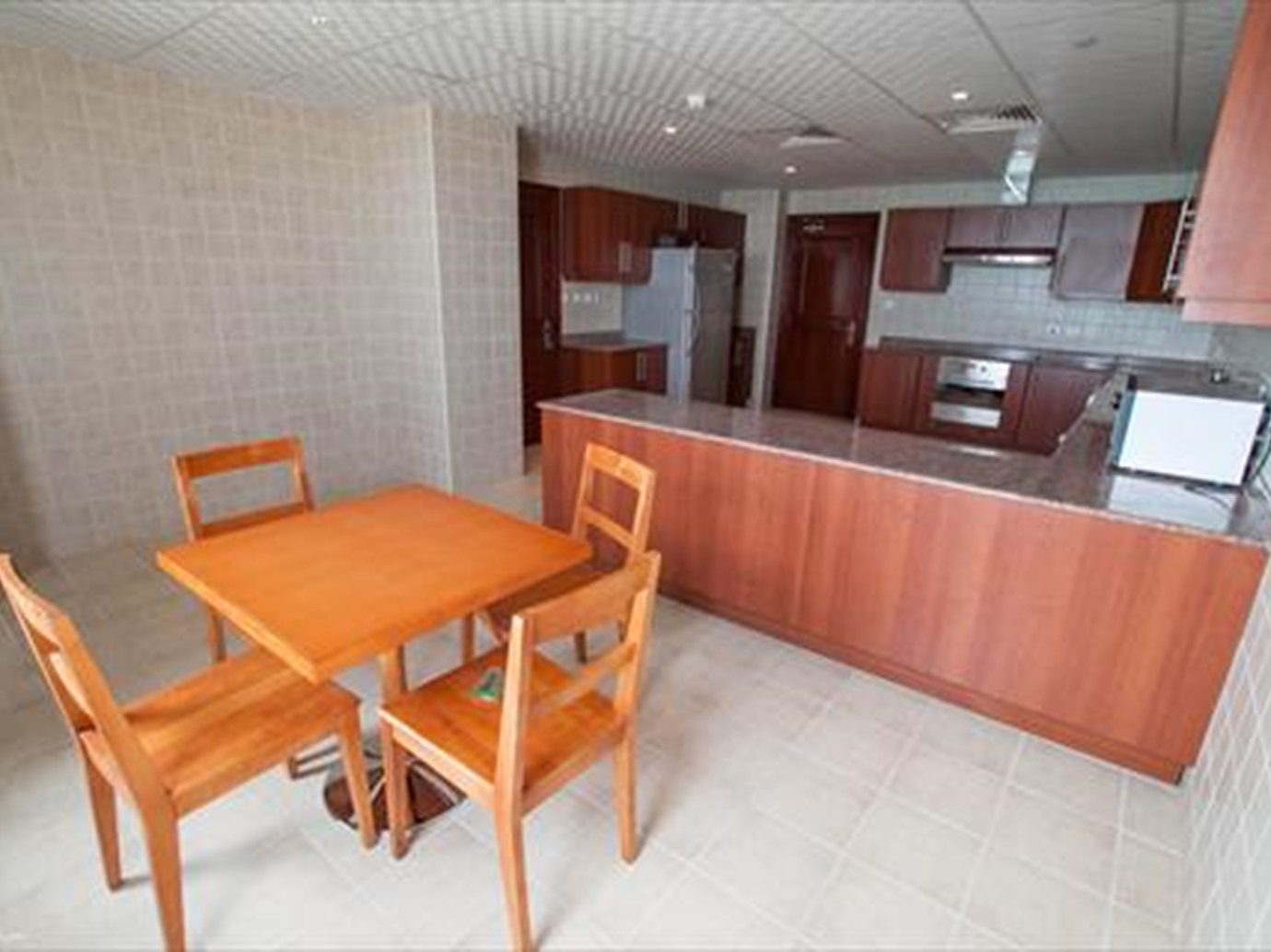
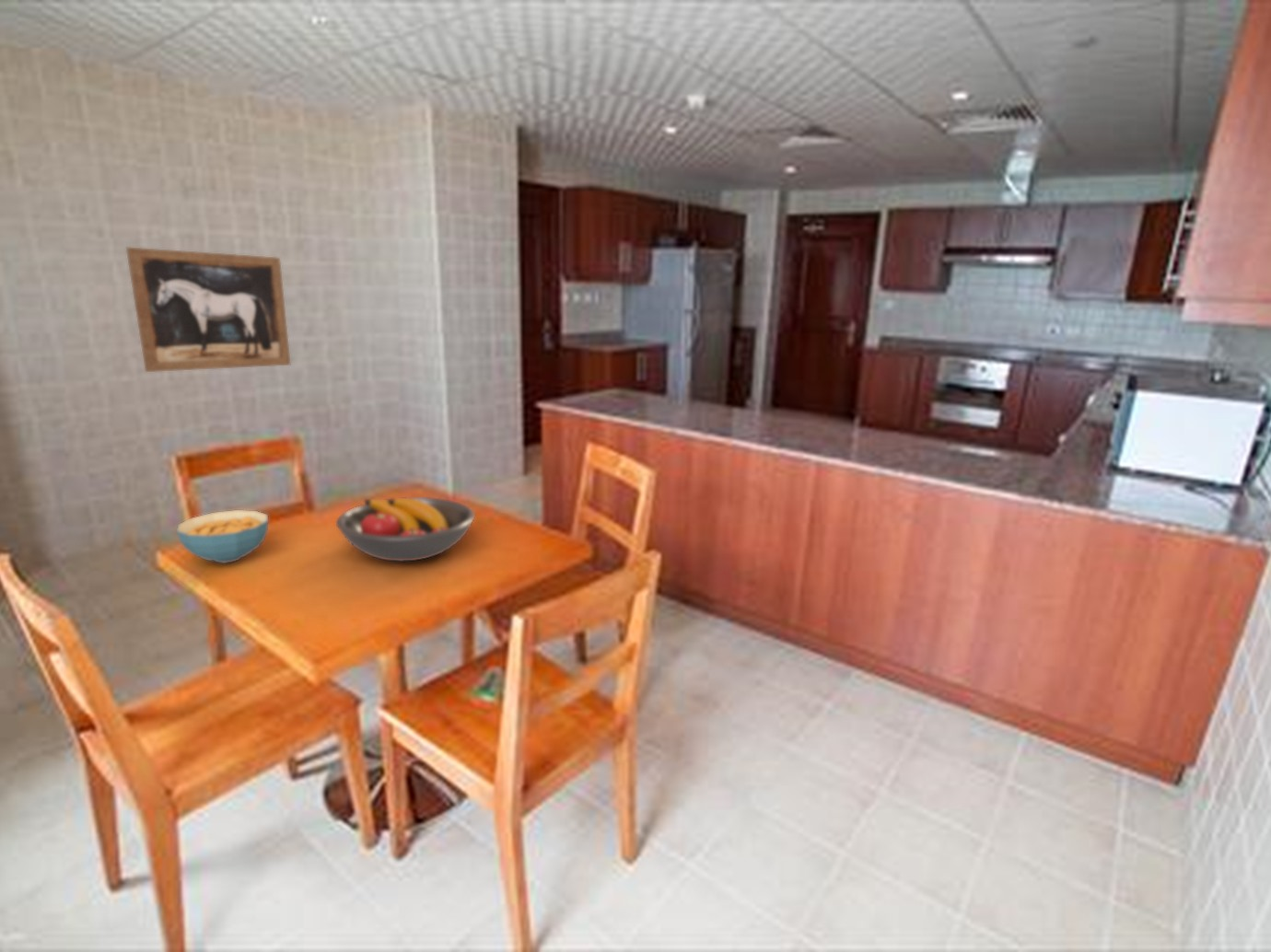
+ wall art (216, 311)
+ cereal bowl (226, 540)
+ fruit bowl (408, 528)
